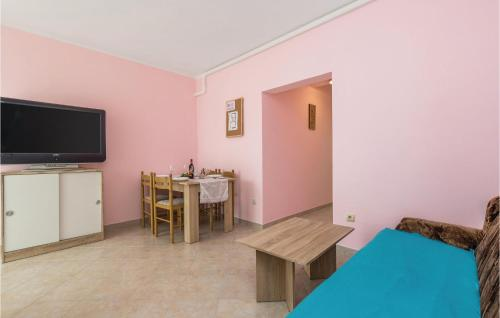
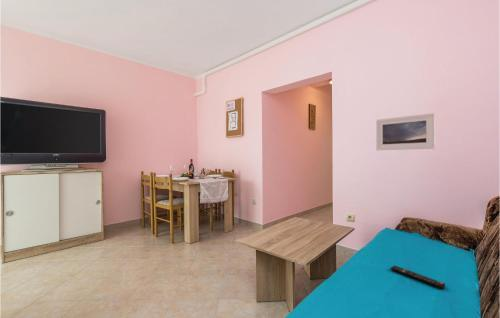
+ remote control (416, 276)
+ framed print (403, 133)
